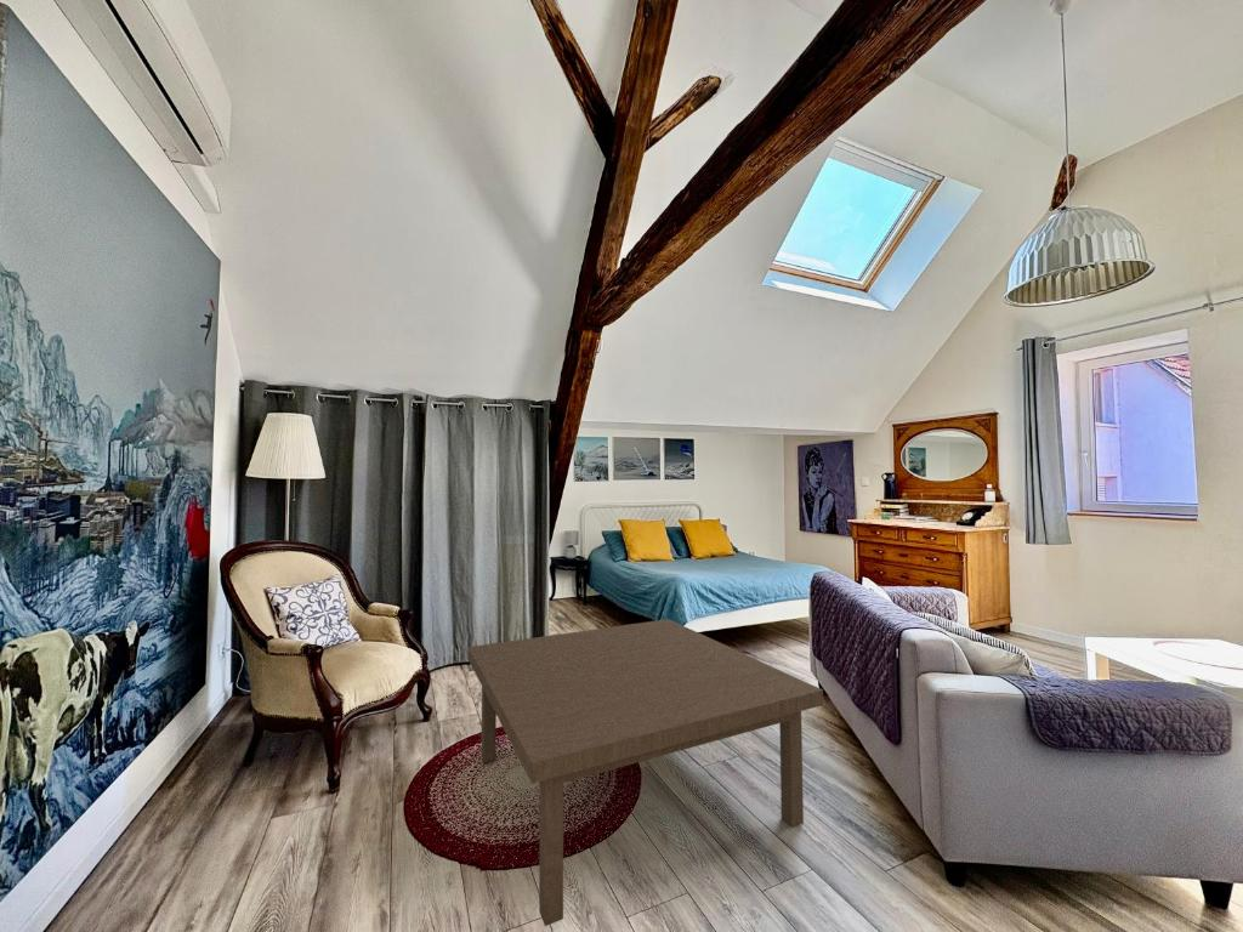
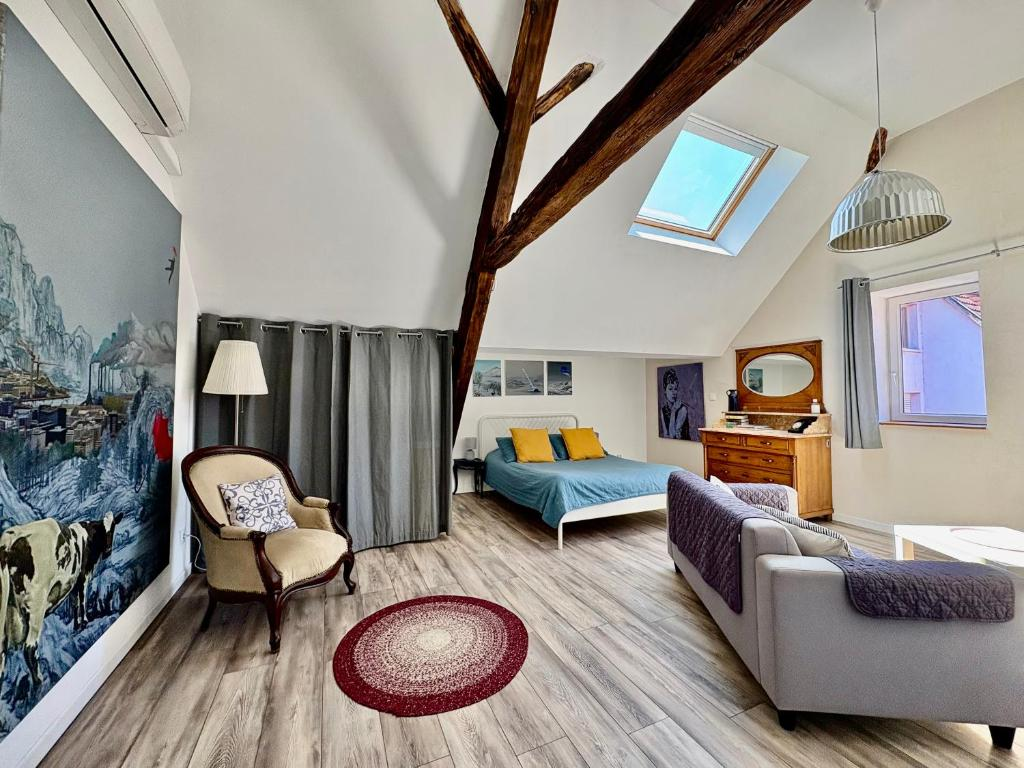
- coffee table (624, 726)
